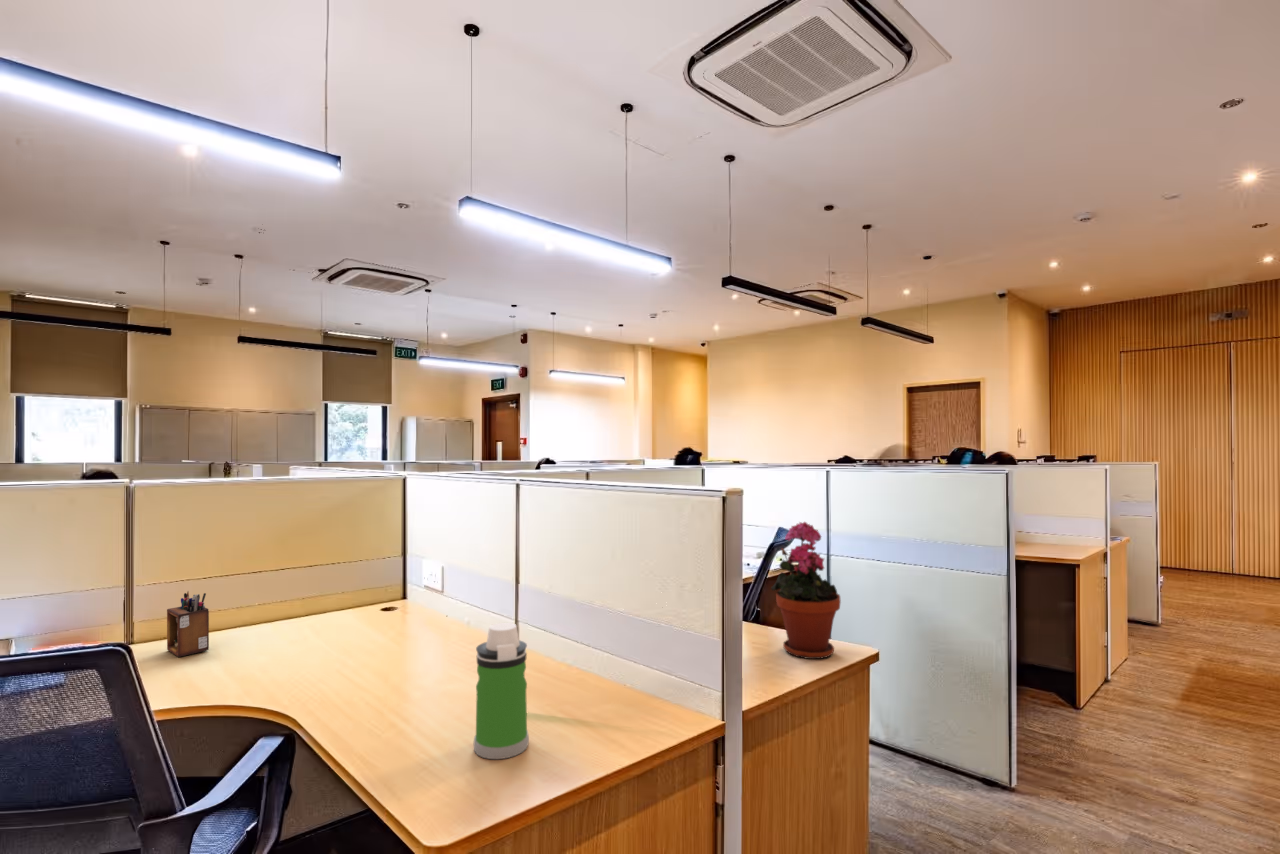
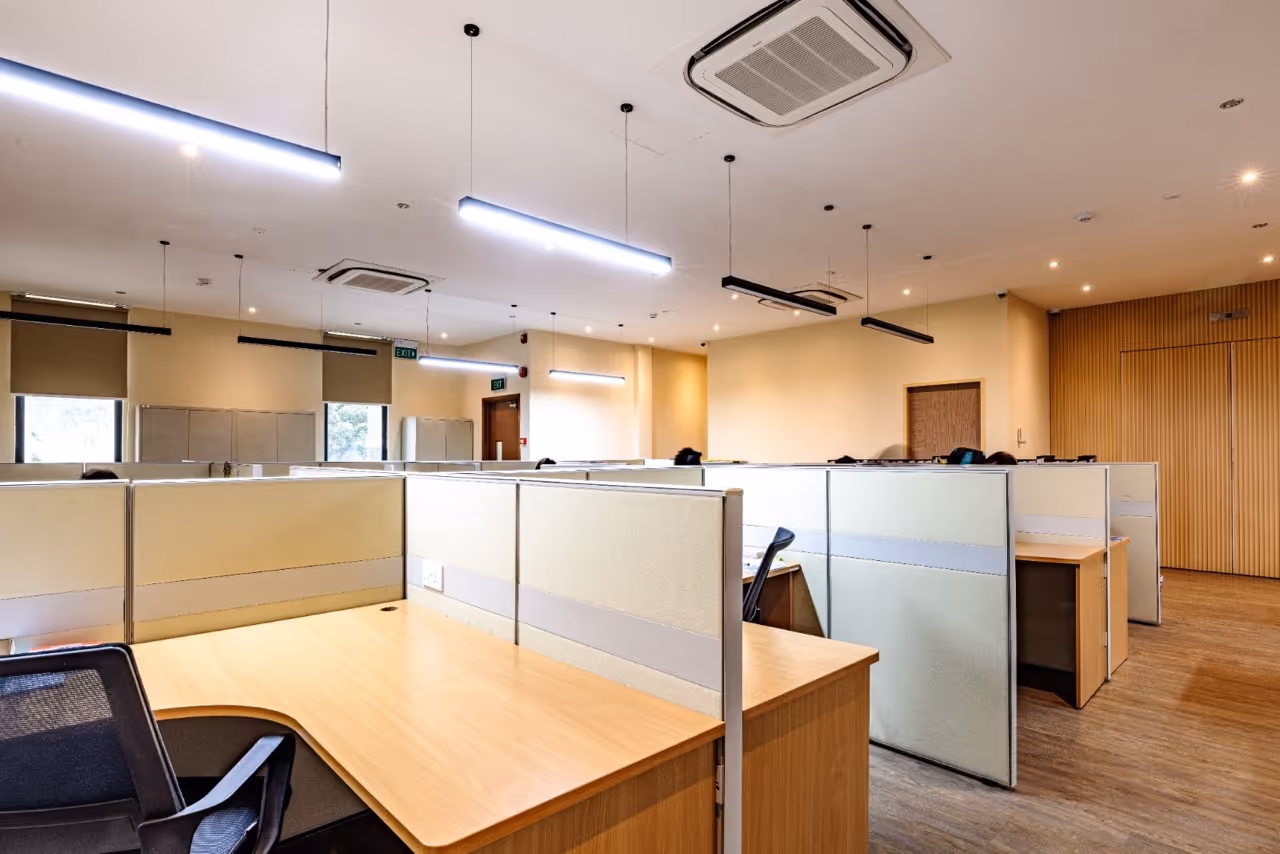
- water bottle (502, 686)
- potted plant (805, 586)
- desk organizer (187, 621)
